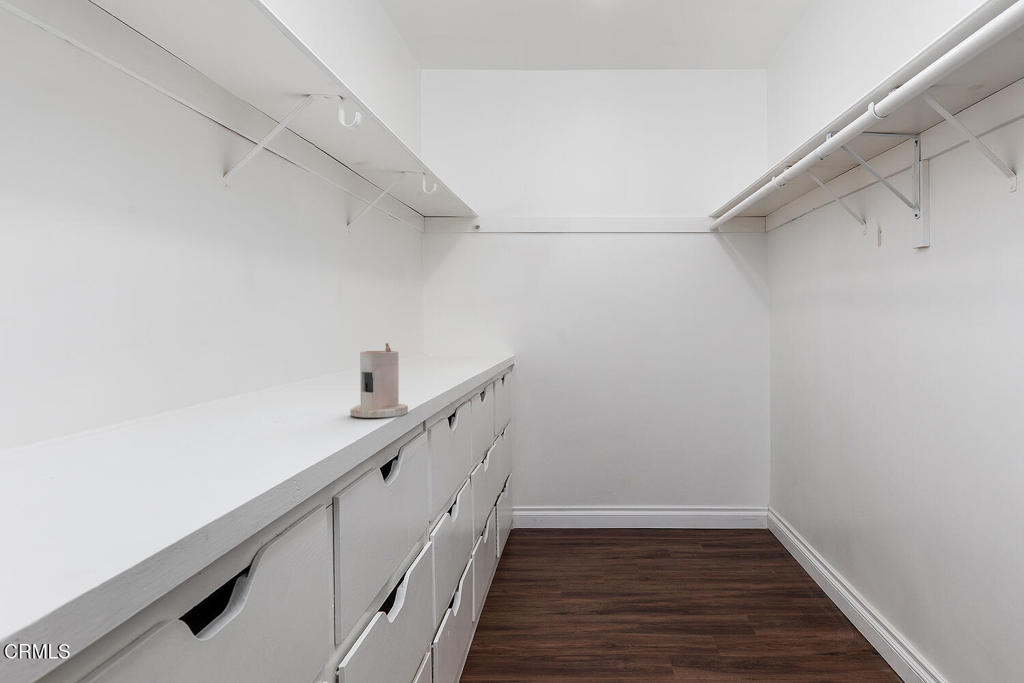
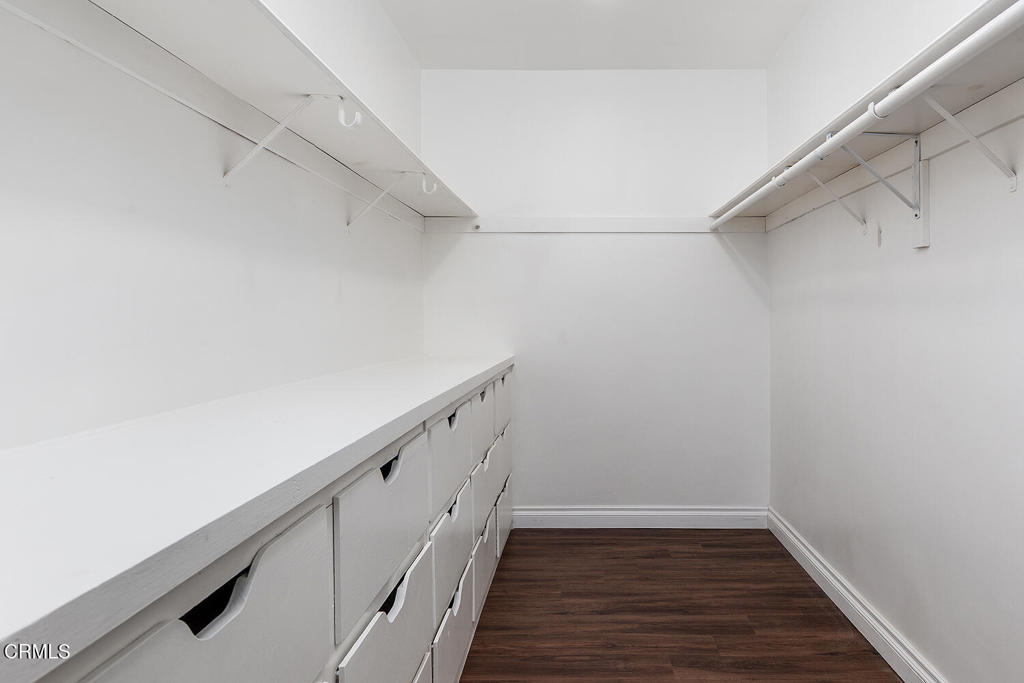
- candle (379, 378)
